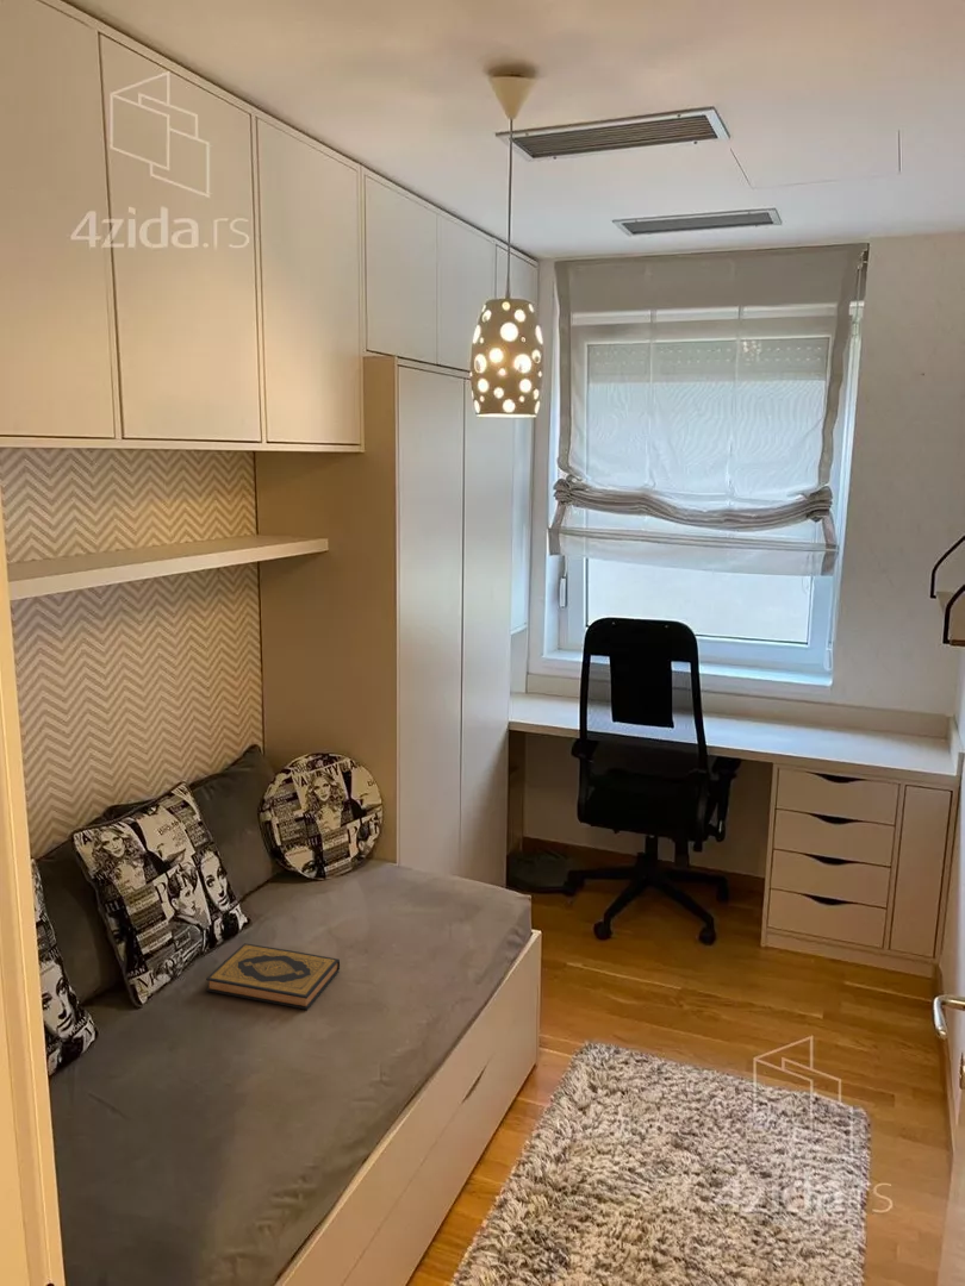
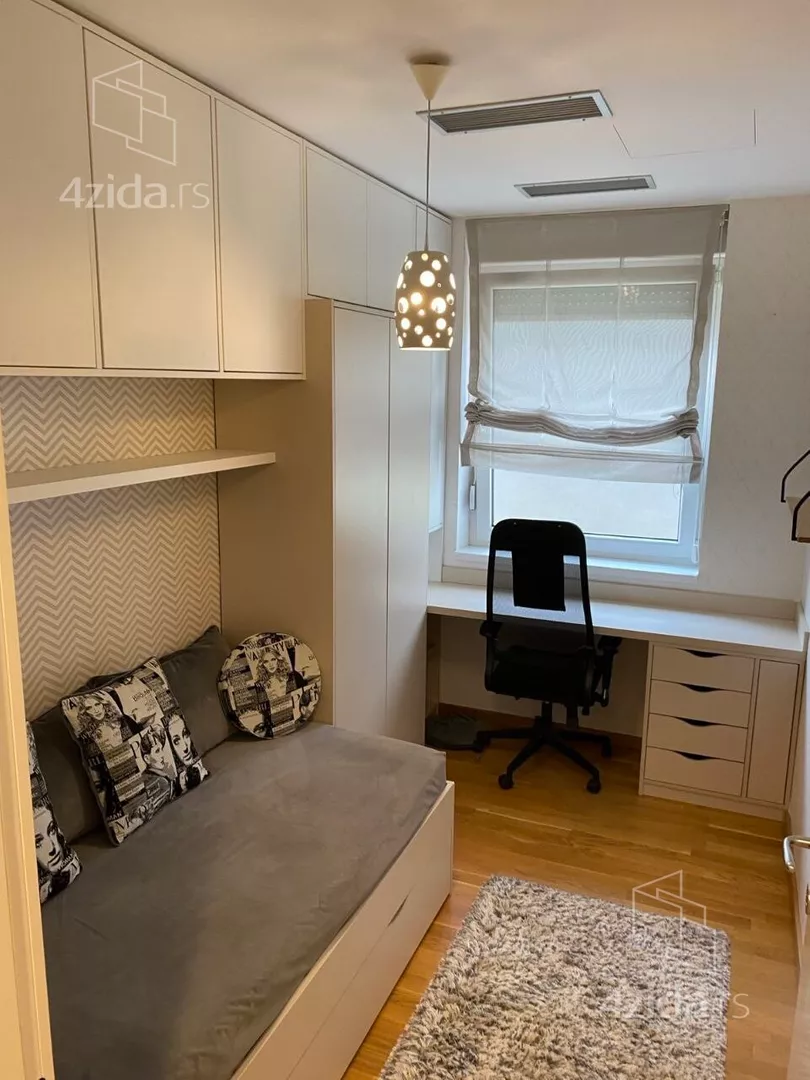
- hardback book (274, 974)
